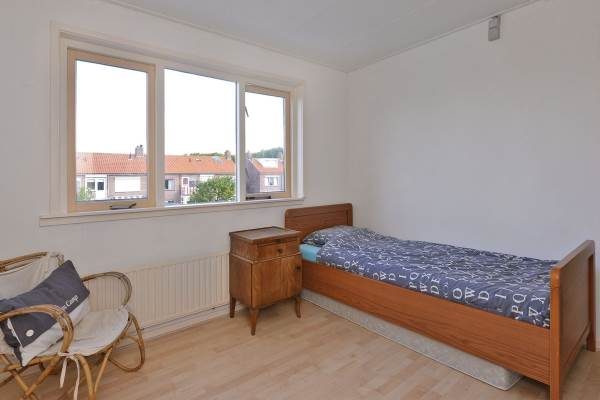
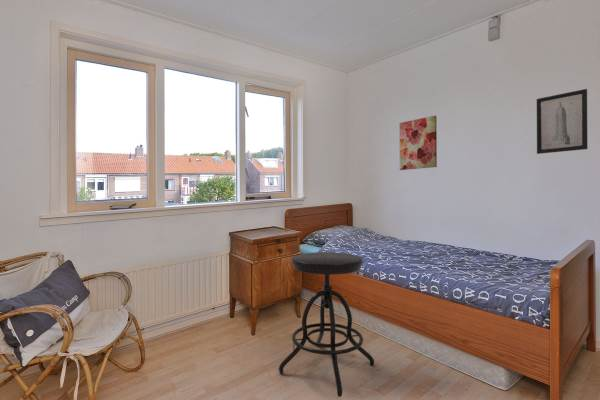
+ wall art (560, 122)
+ stool (329, 312)
+ wall art (417, 144)
